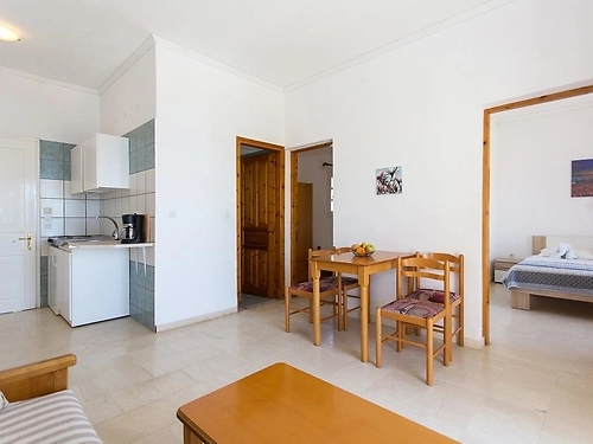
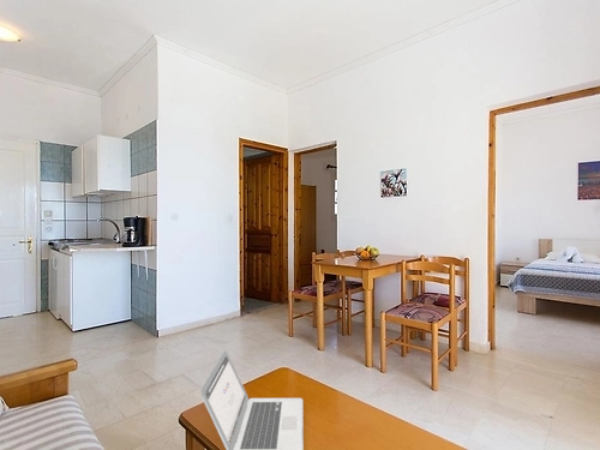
+ laptop (258, 398)
